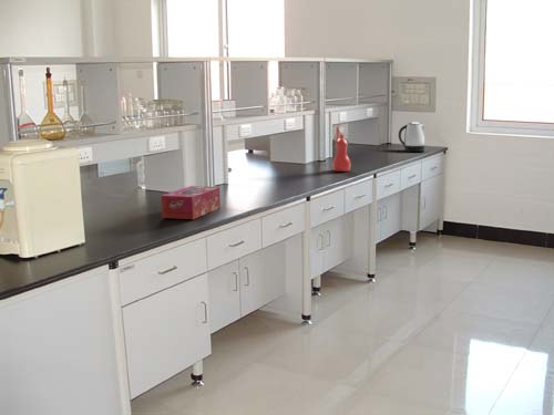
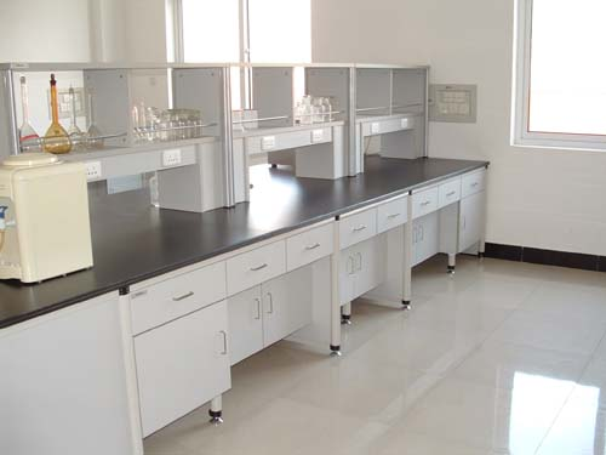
- spray bottle (340, 148)
- kettle (411, 136)
- tissue box (192, 201)
